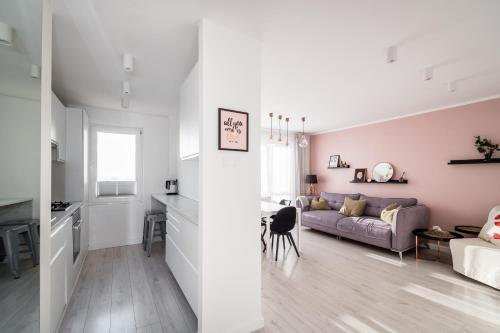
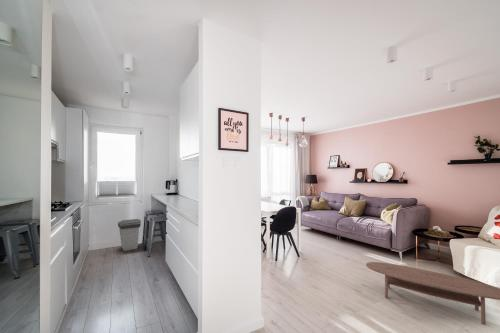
+ trash can (129, 234)
+ coffee table (429, 290)
